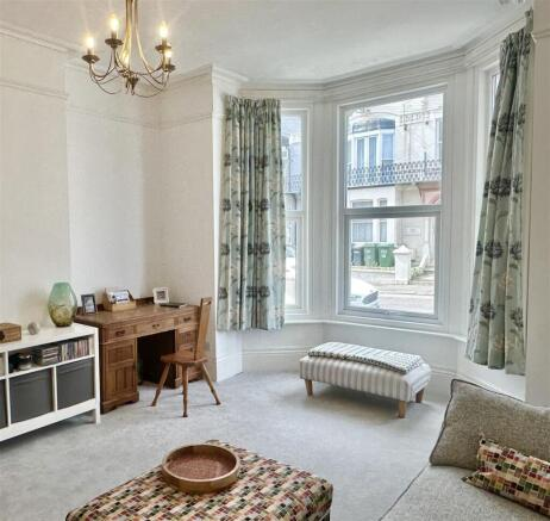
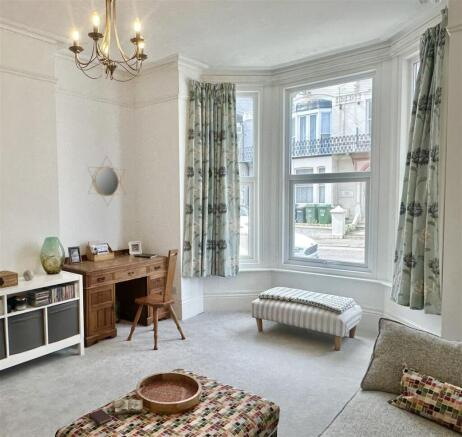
+ book (116, 409)
+ home mirror (107, 181)
